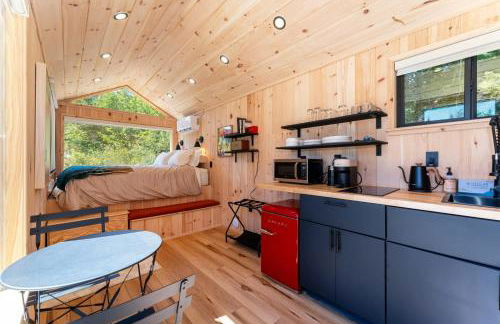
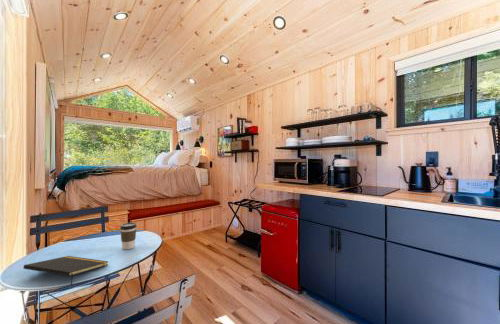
+ coffee cup (128, 235)
+ notepad (68, 264)
